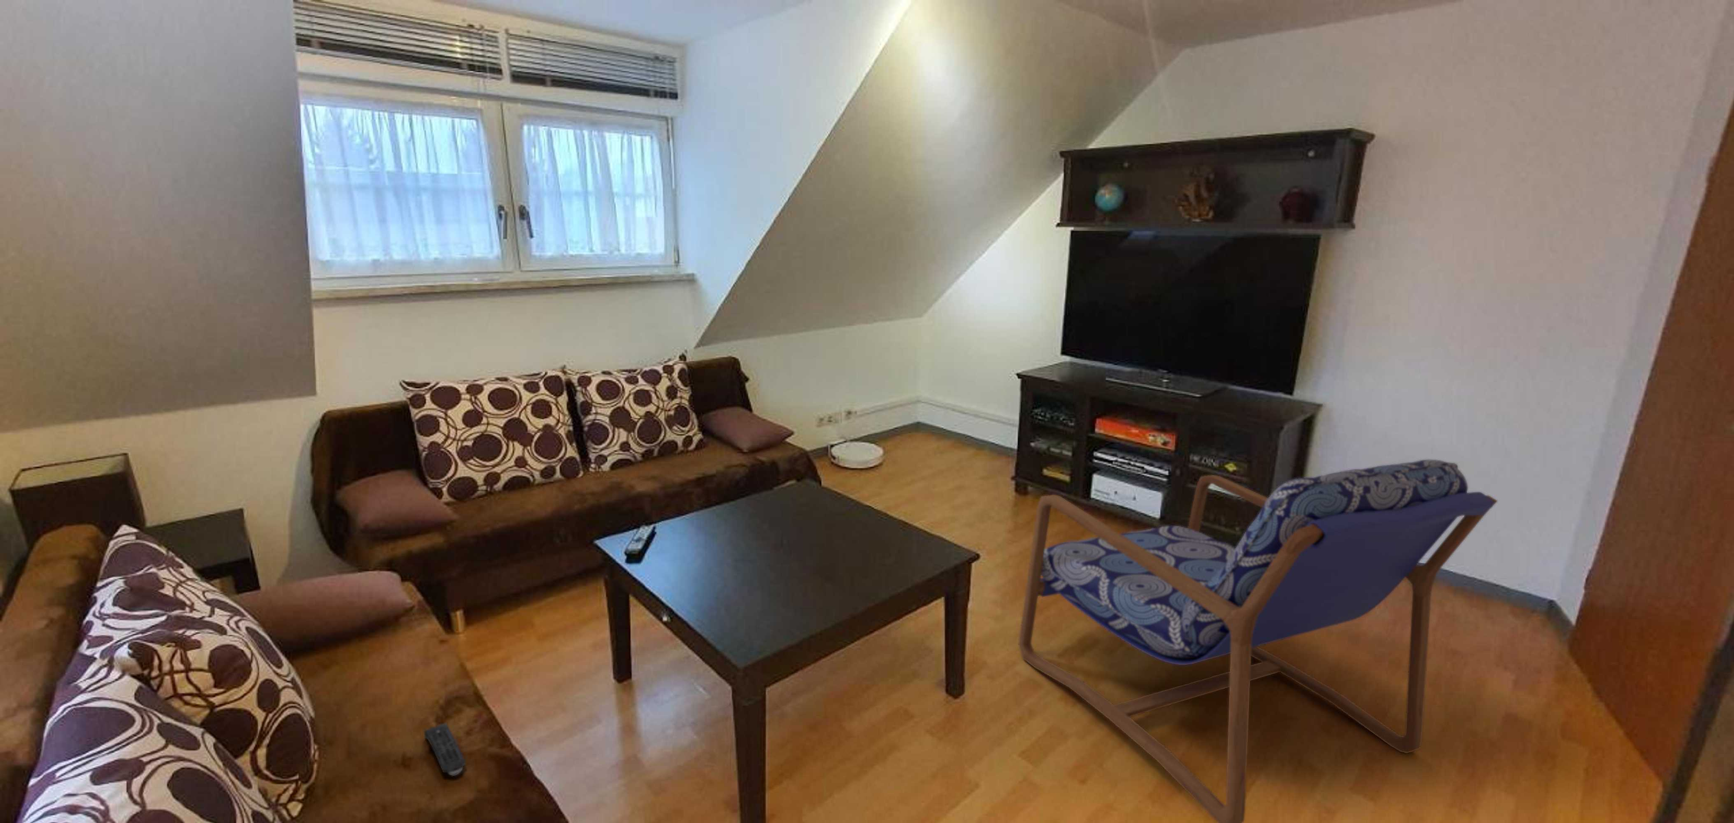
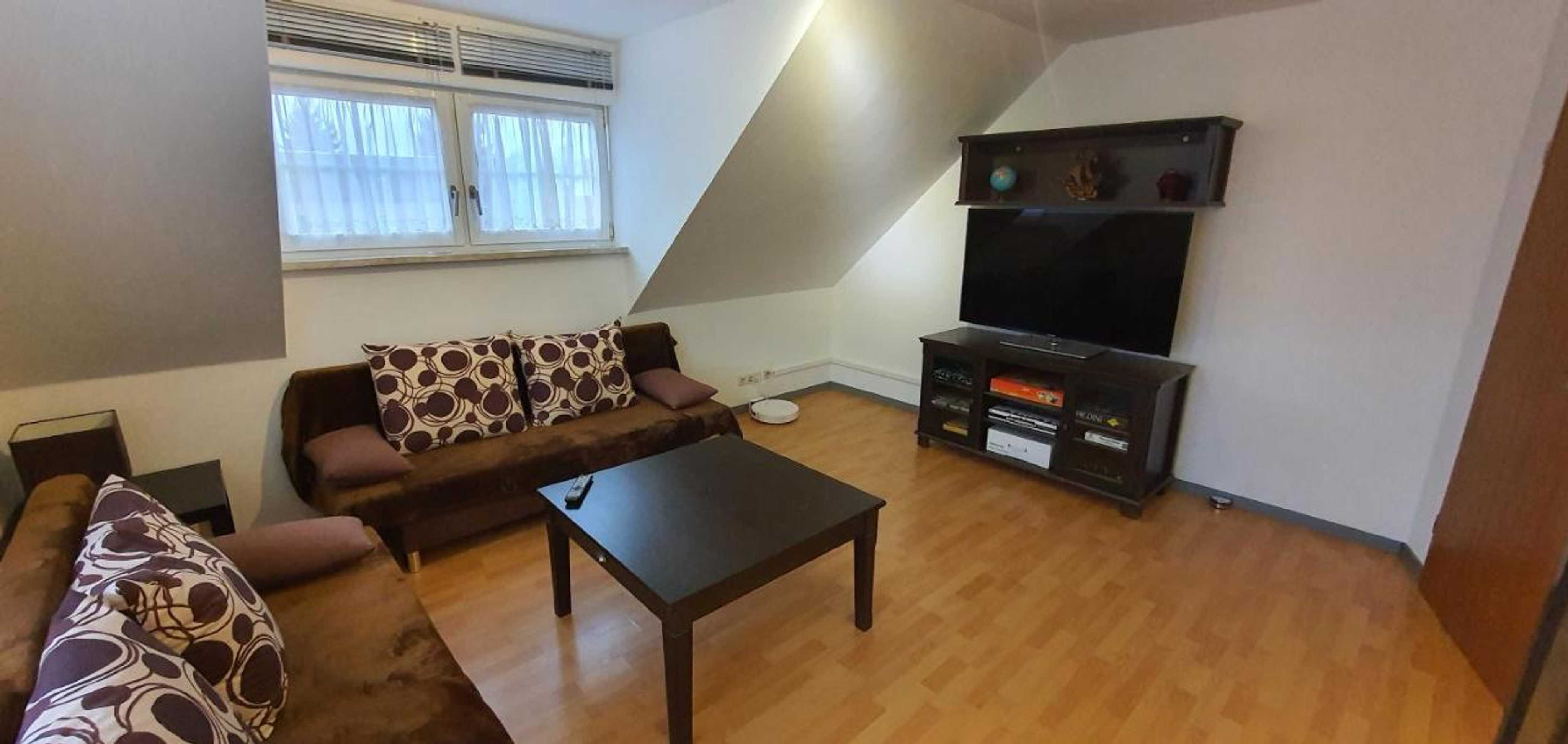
- armchair (1221, 573)
- remote control (446, 749)
